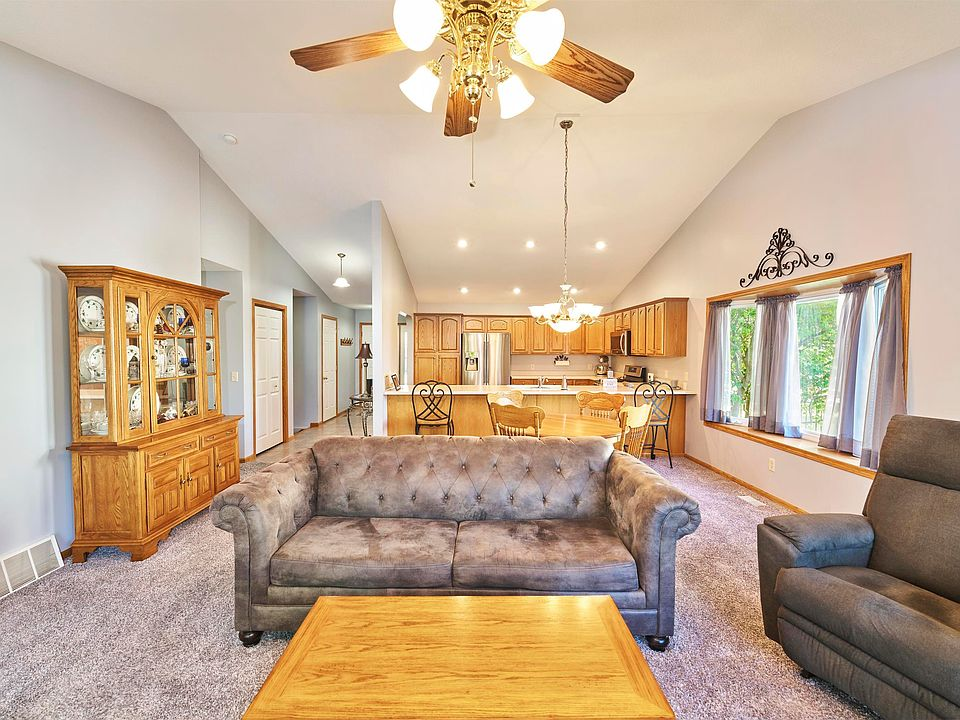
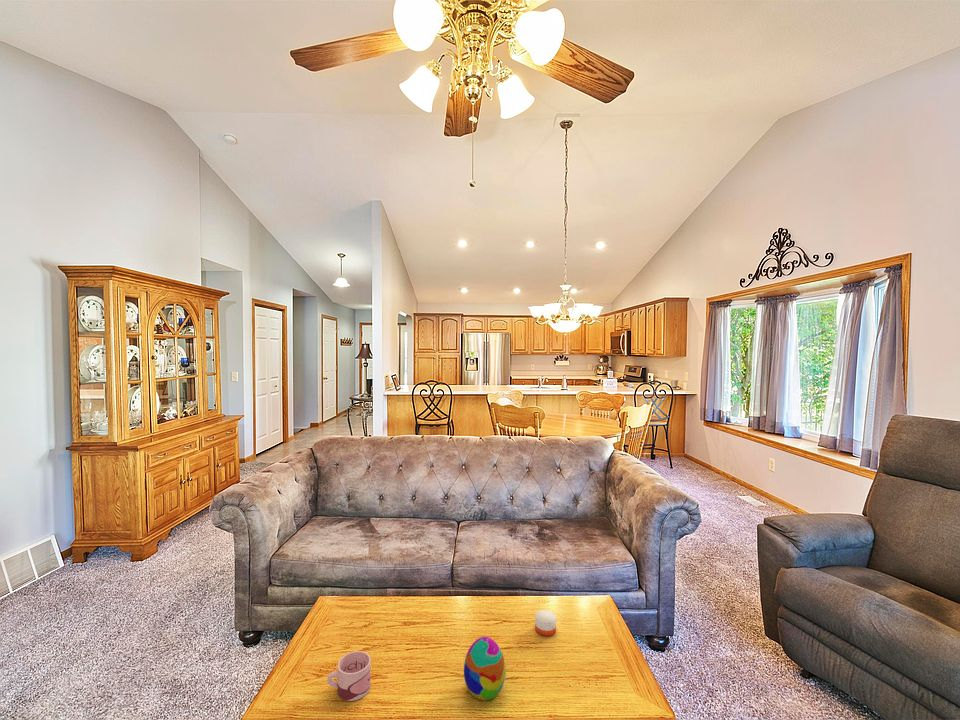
+ decorative egg (484, 664)
+ candle (545, 615)
+ mug (349, 675)
